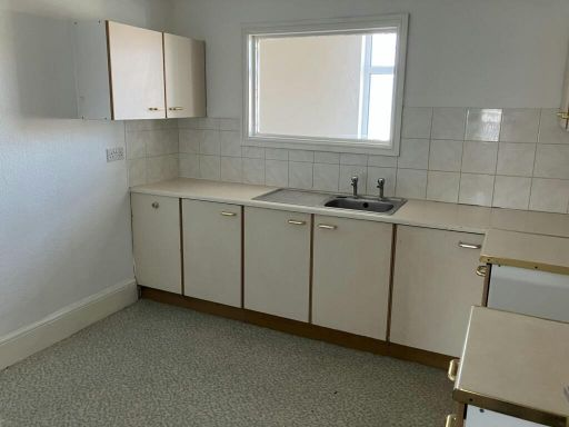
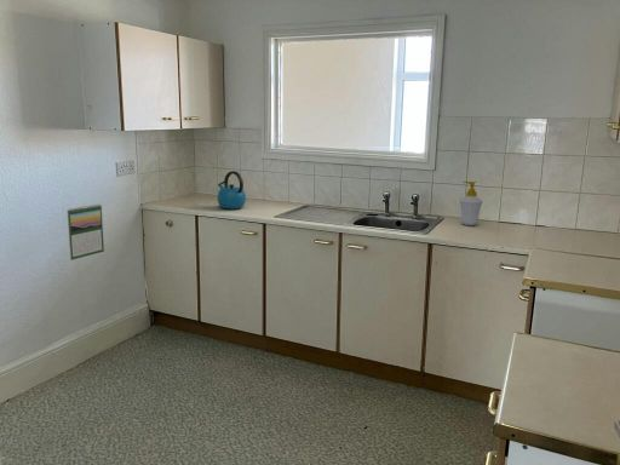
+ soap bottle (470, 202)
+ calendar (86, 230)
+ kettle (230, 189)
